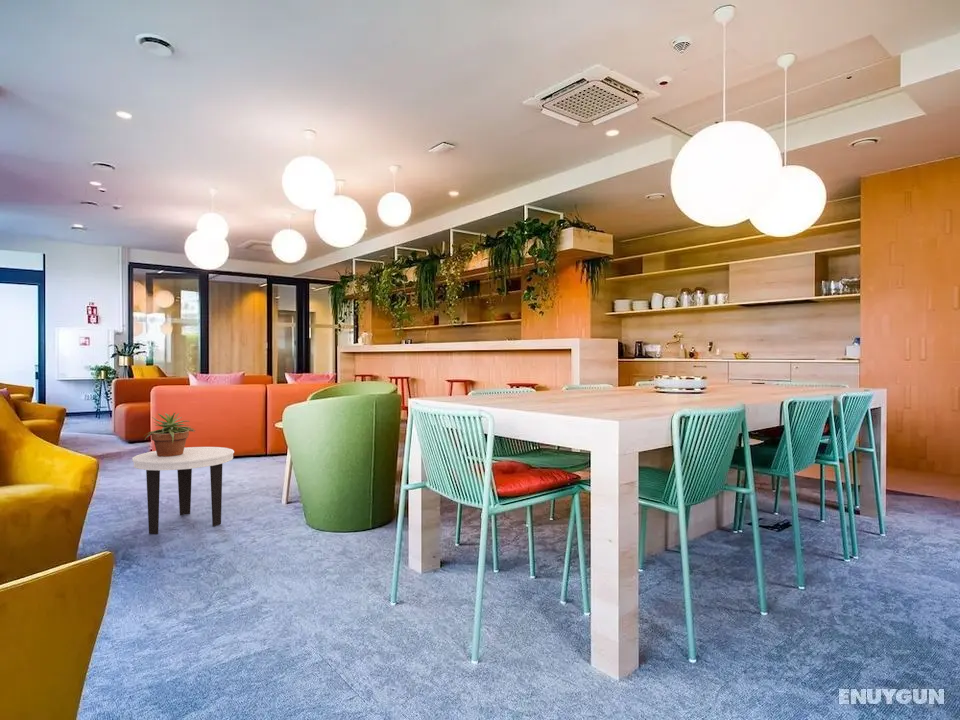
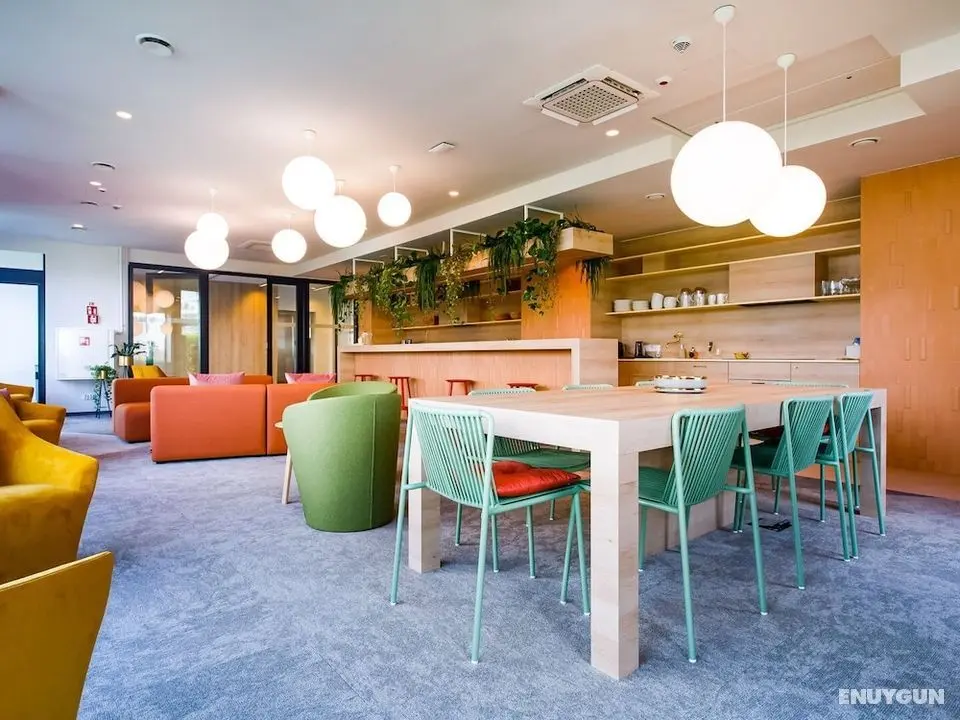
- side table (185, 488)
- potted plant (168, 432)
